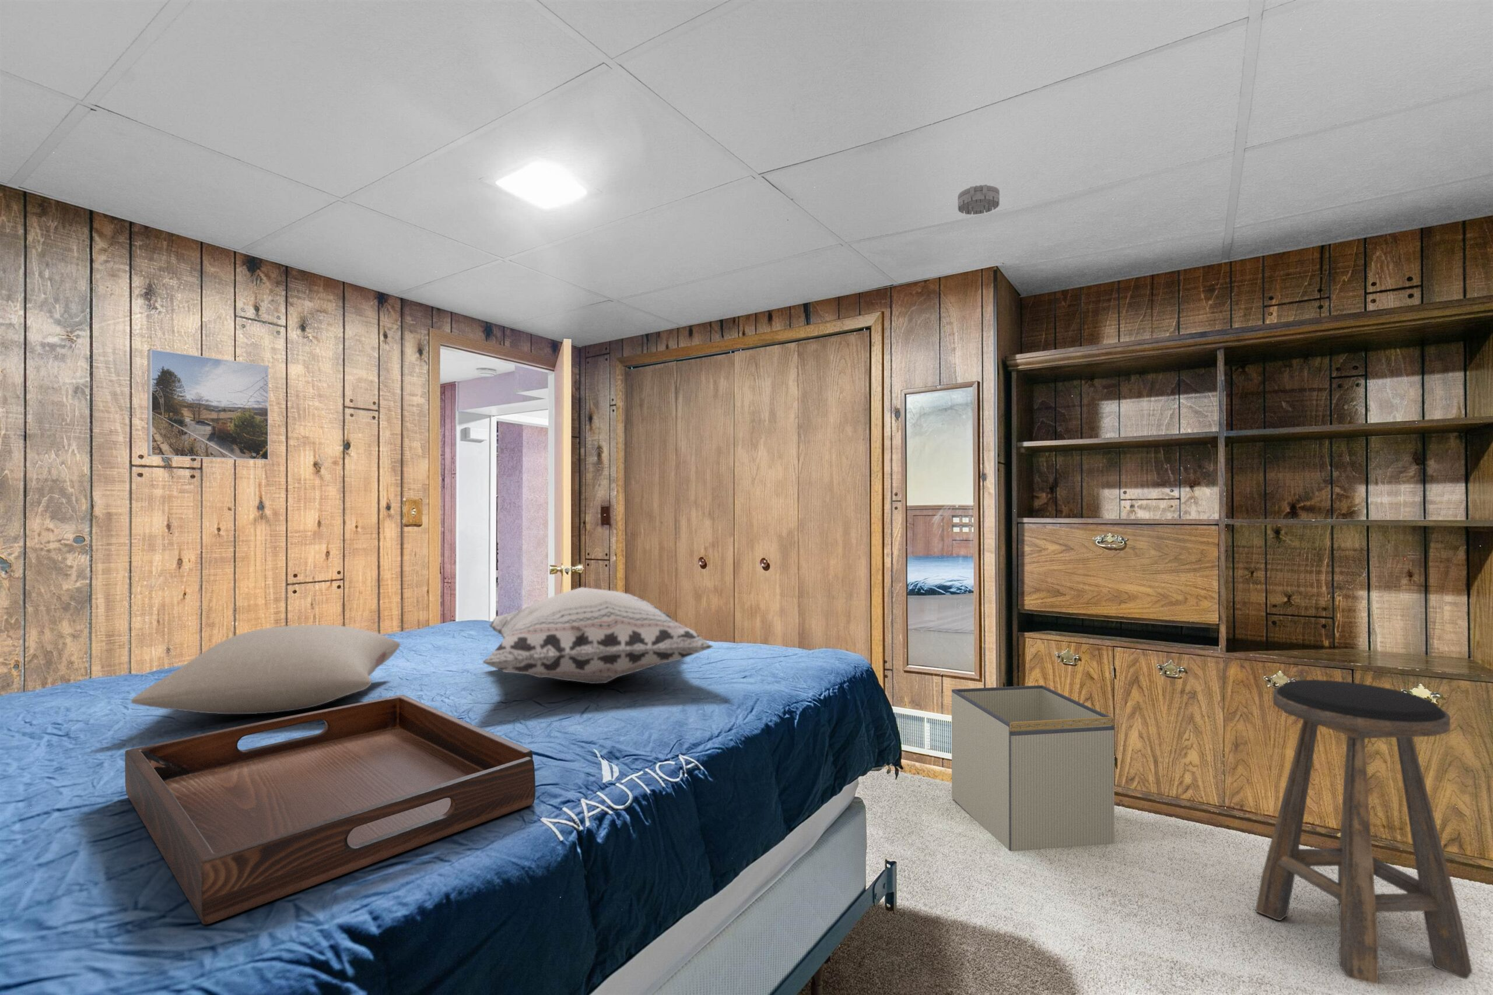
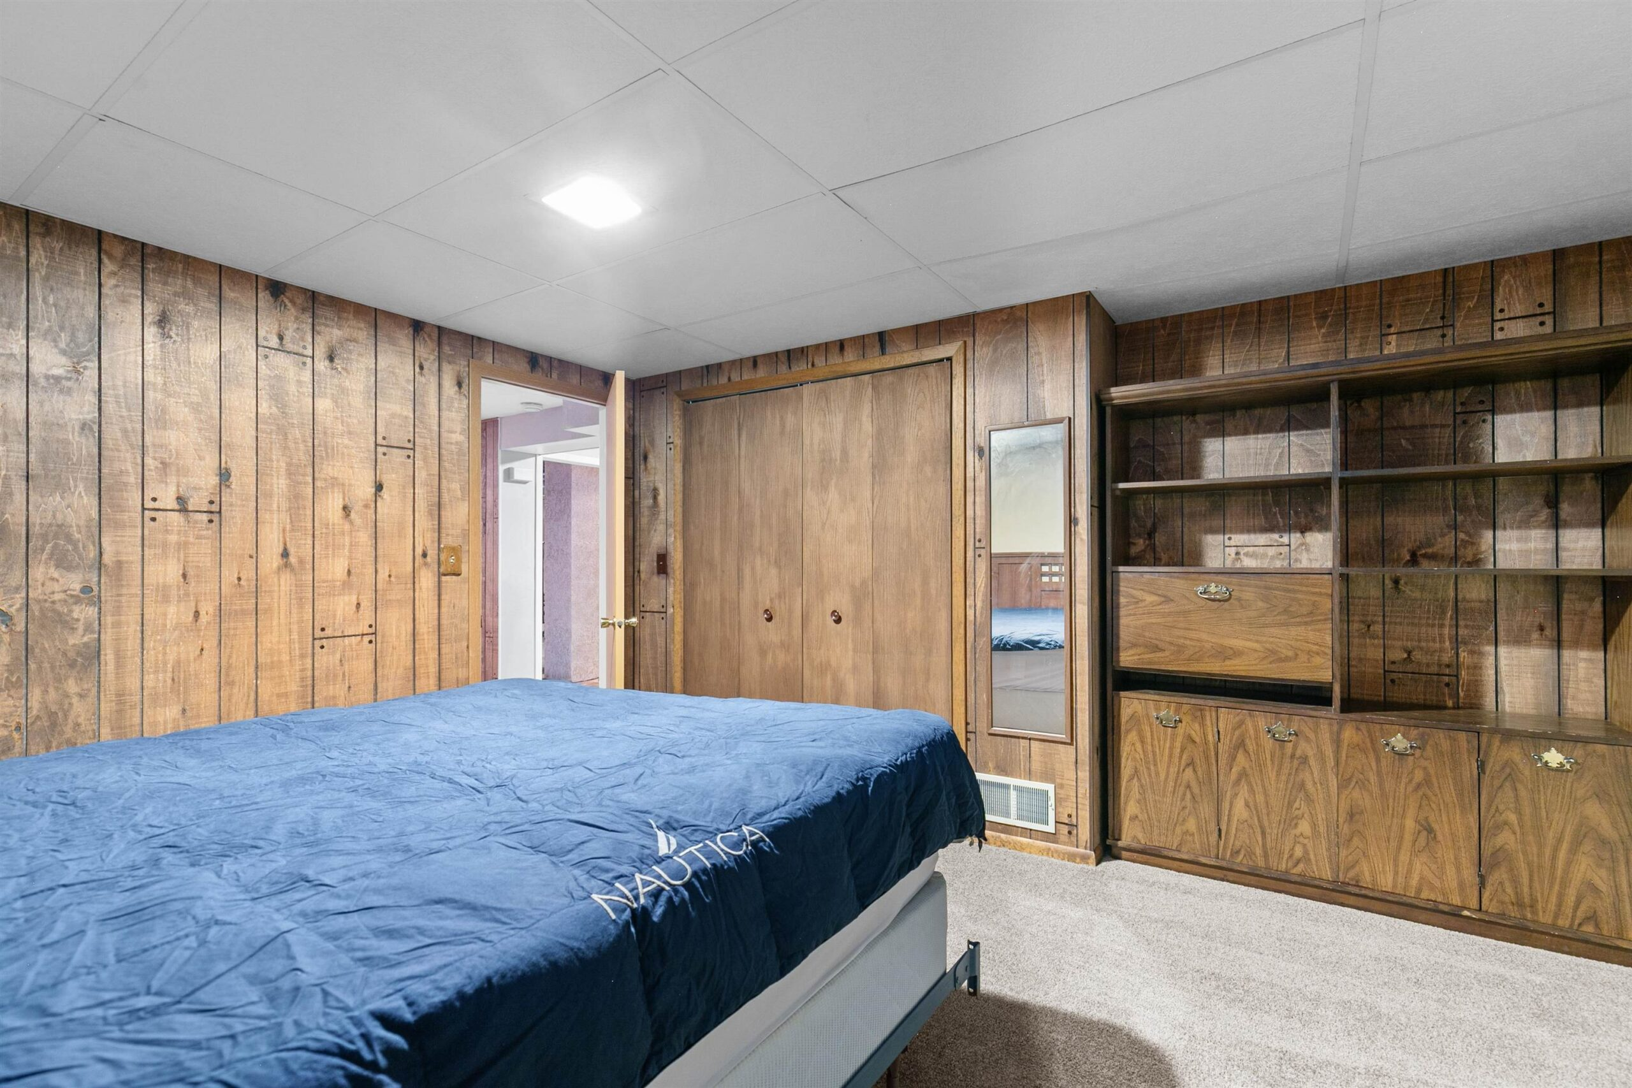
- pillow (285, 669)
- storage bin (1028, 760)
- decorative pillow (591, 634)
- smoke detector (978, 199)
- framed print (211, 408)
- stool (1356, 816)
- serving tray (332, 775)
